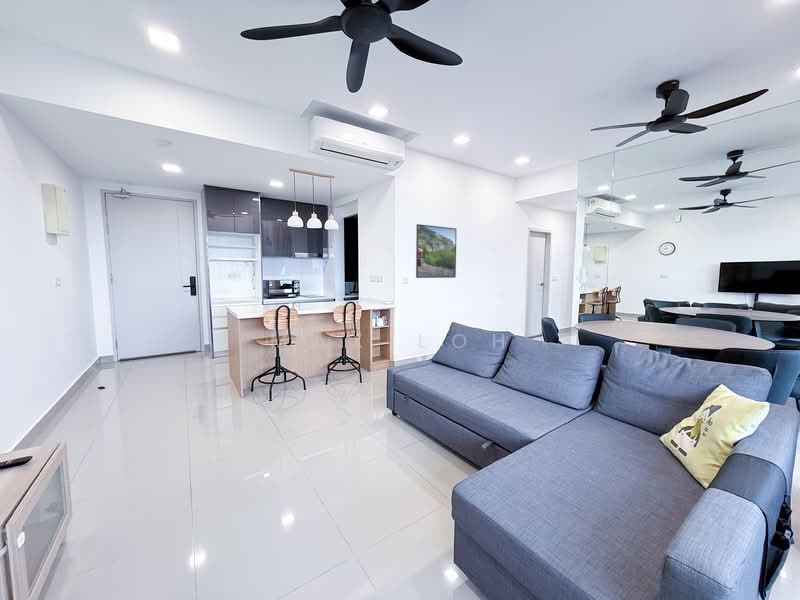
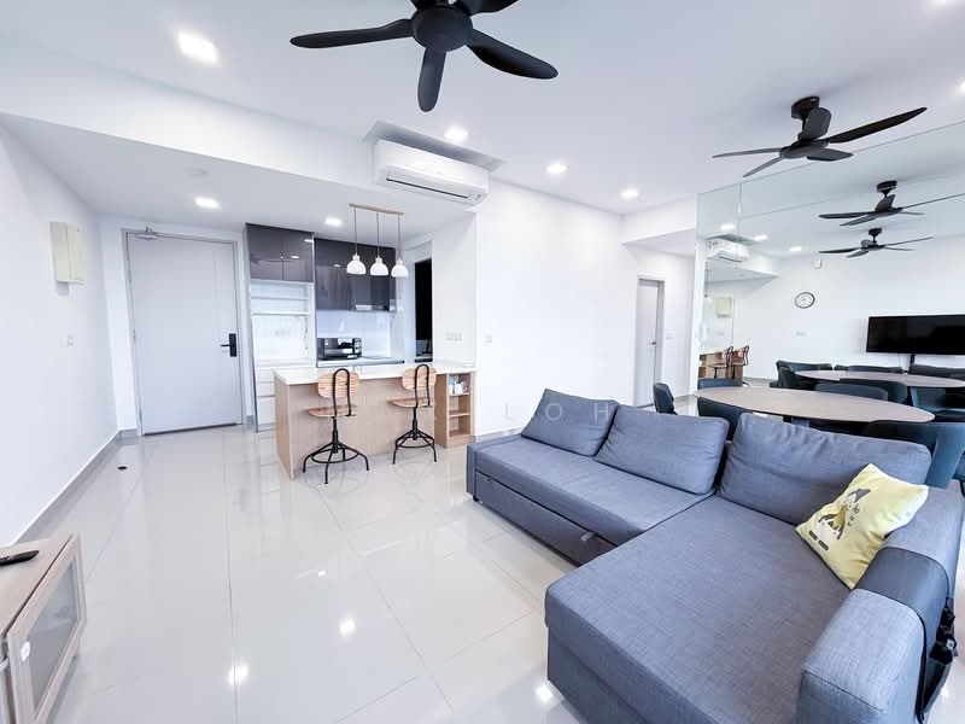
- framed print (437, 252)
